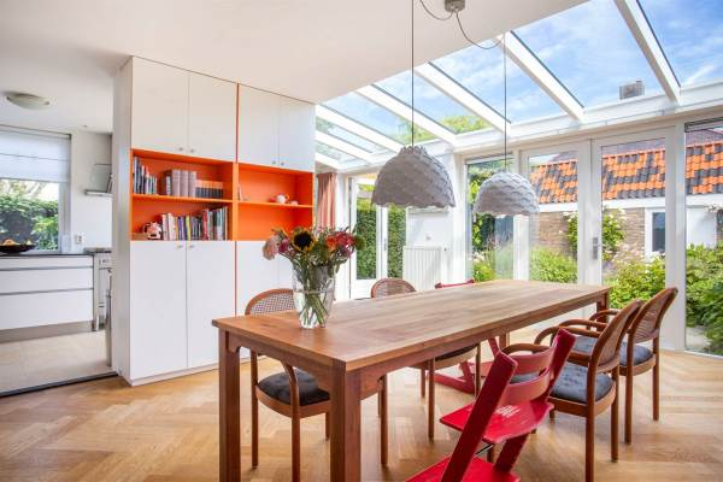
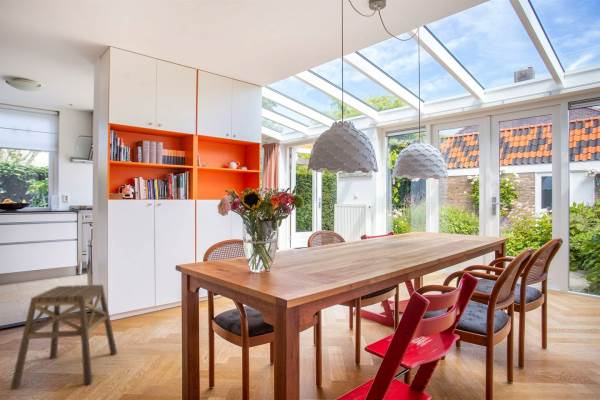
+ stool (69, 331)
